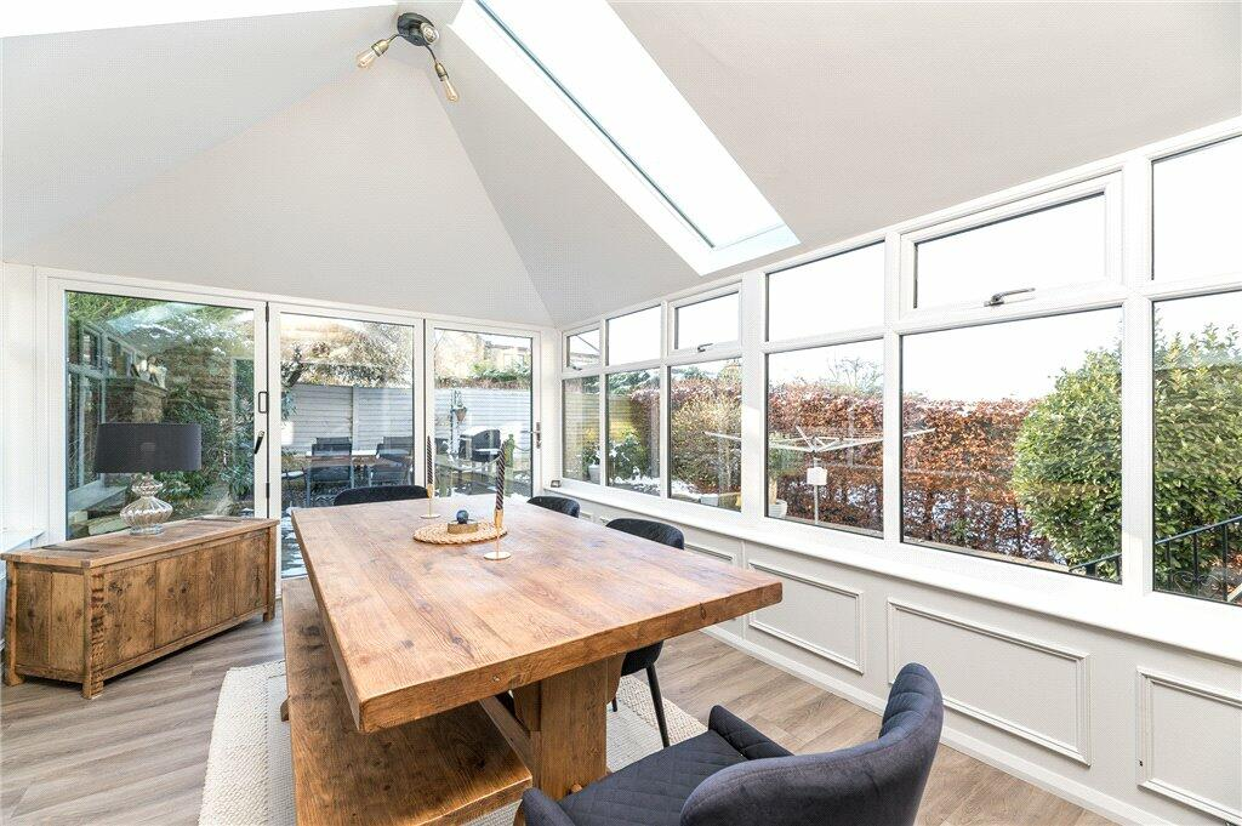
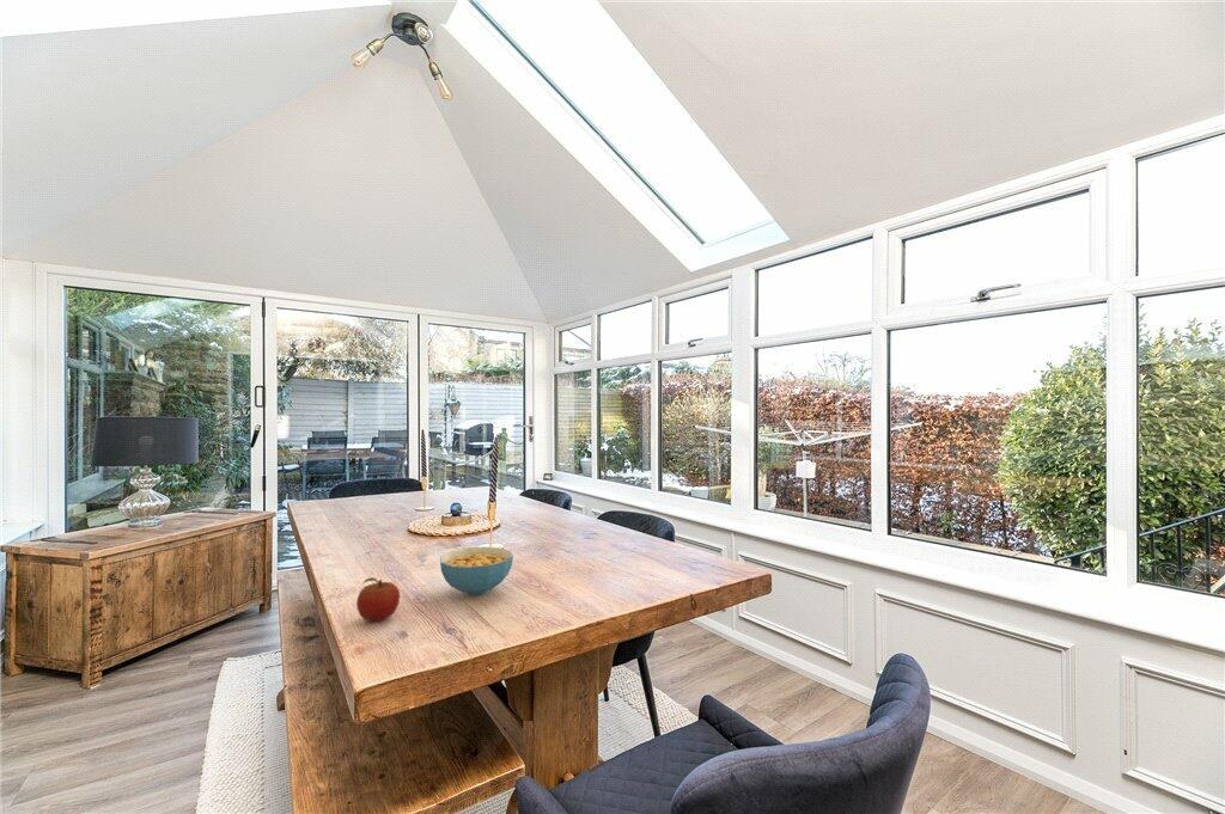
+ cereal bowl (476, 574)
+ fruit (378, 596)
